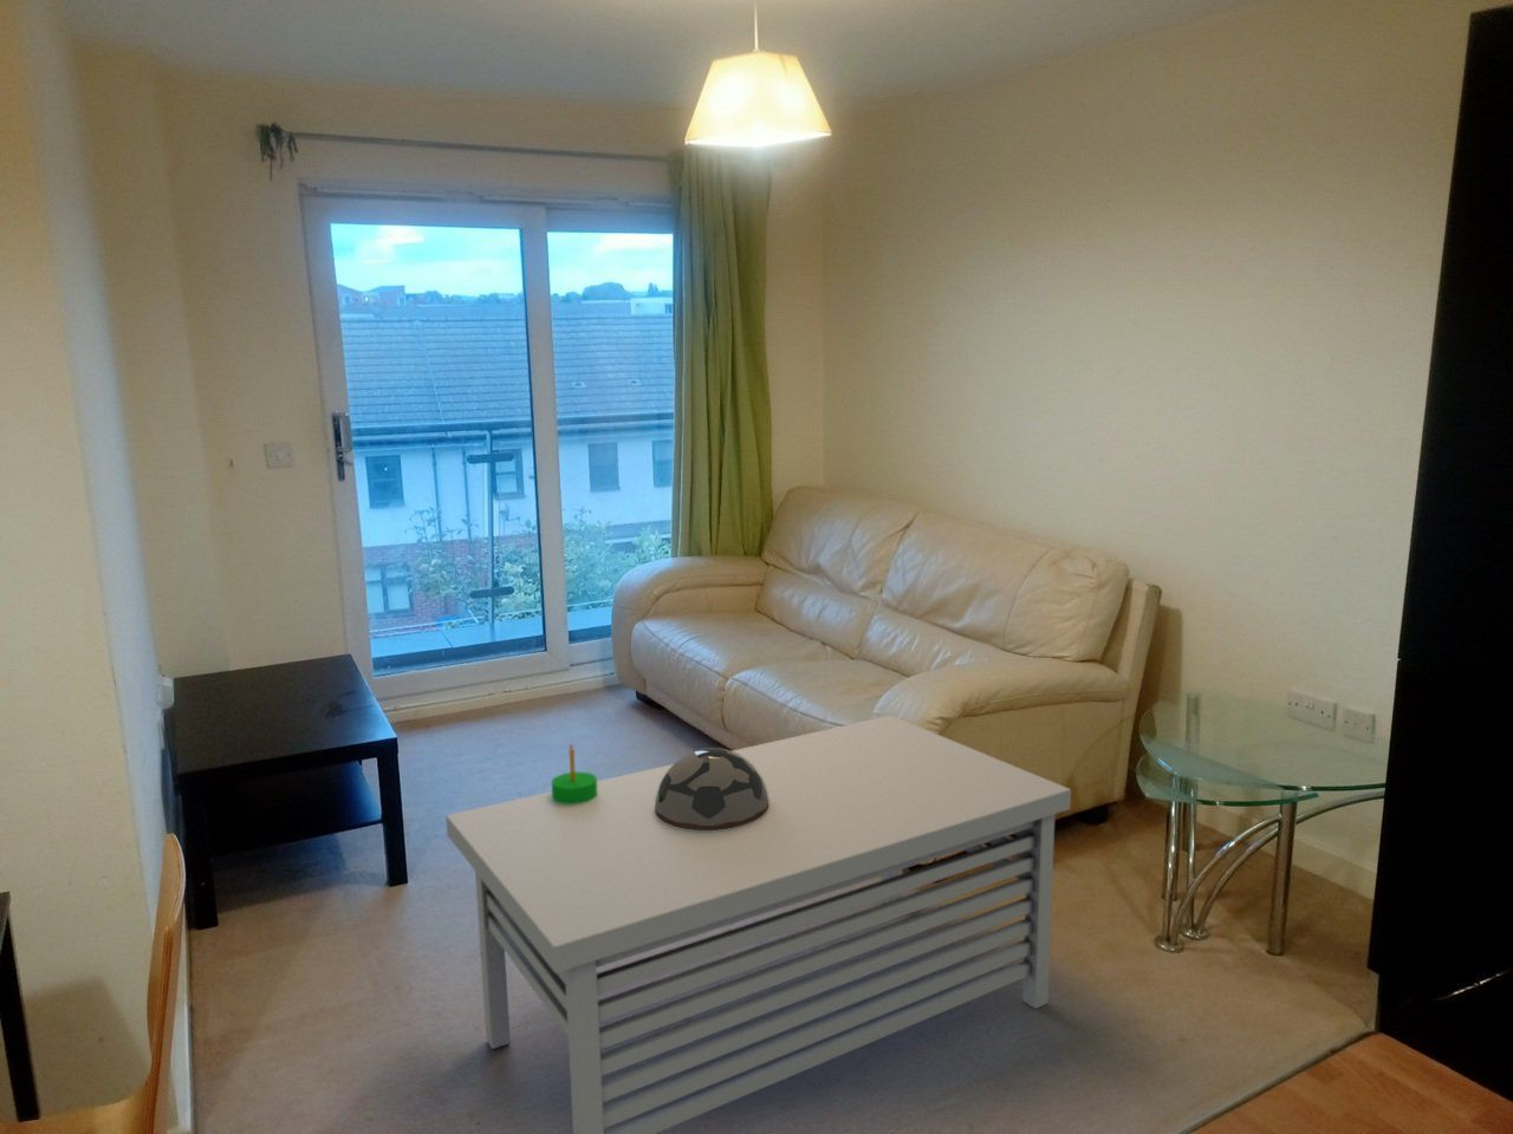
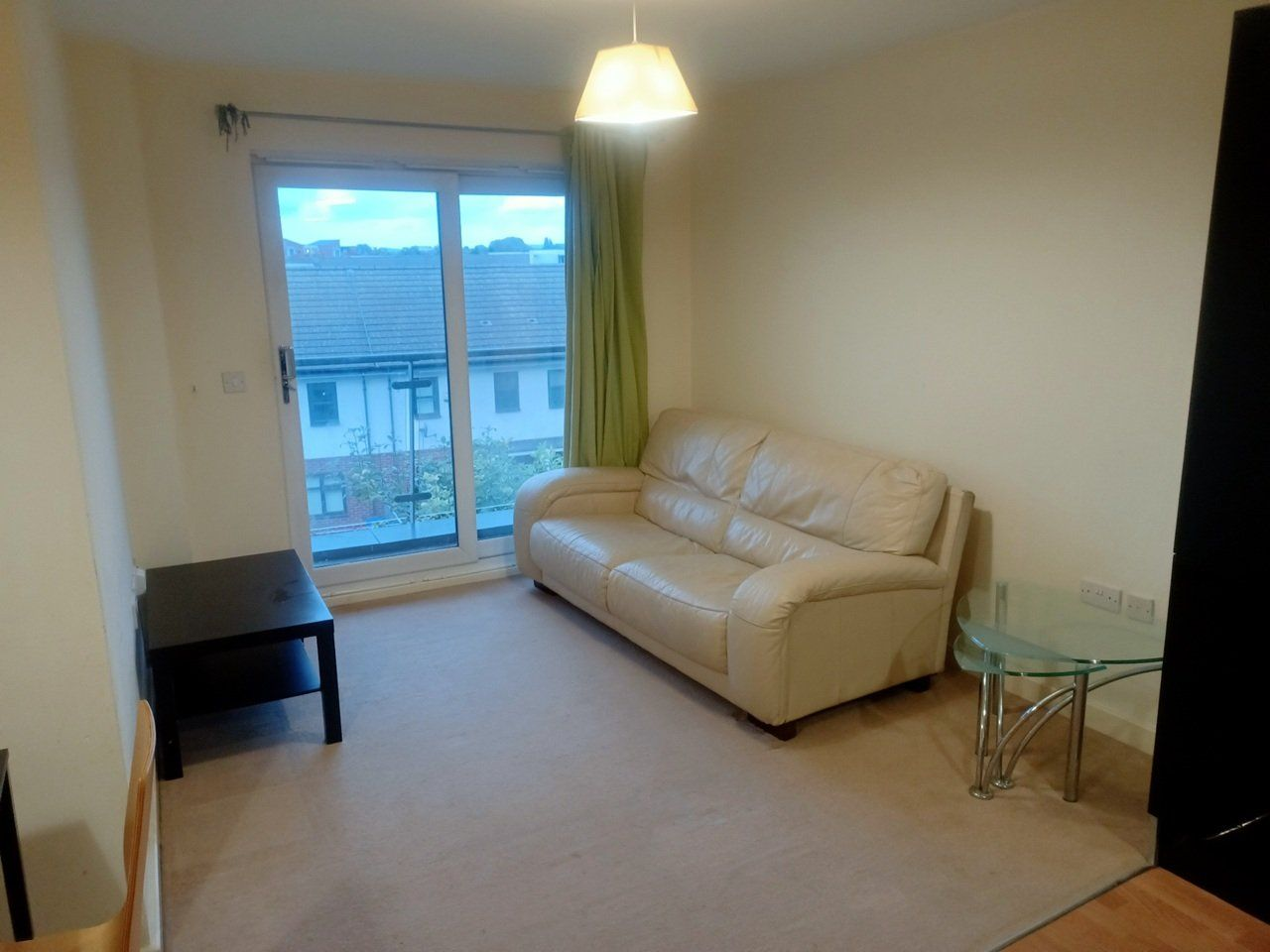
- coffee table (766, 912)
- candle (573, 768)
- decorative bowl (709, 778)
